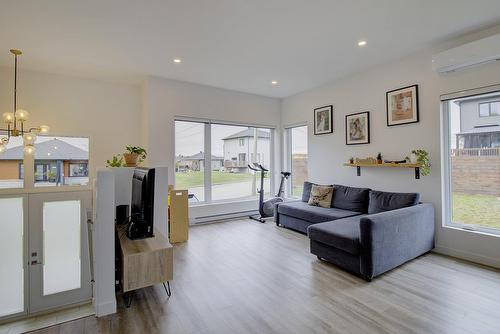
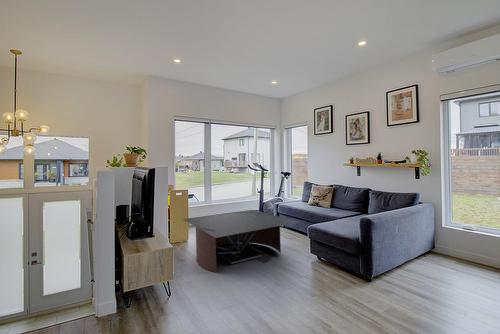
+ coffee table (238, 237)
